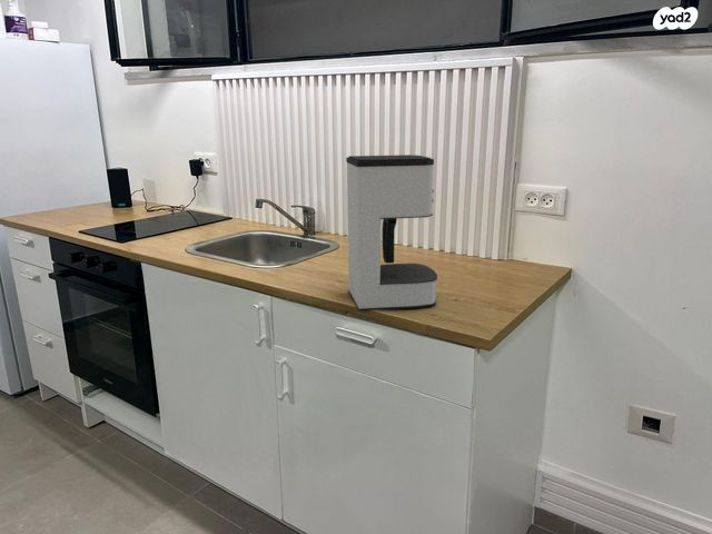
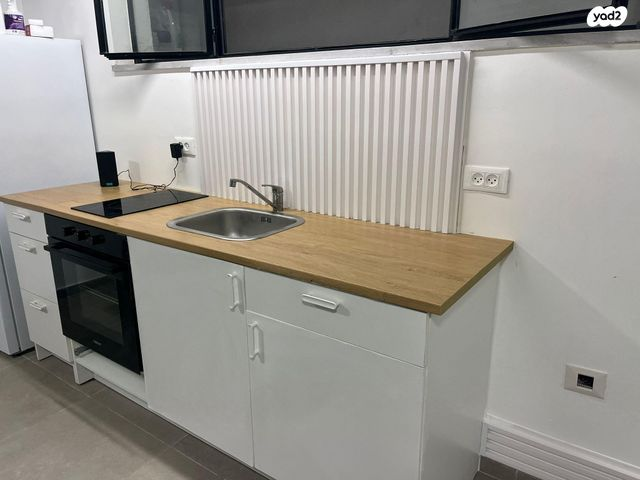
- coffee maker (393, 228)
